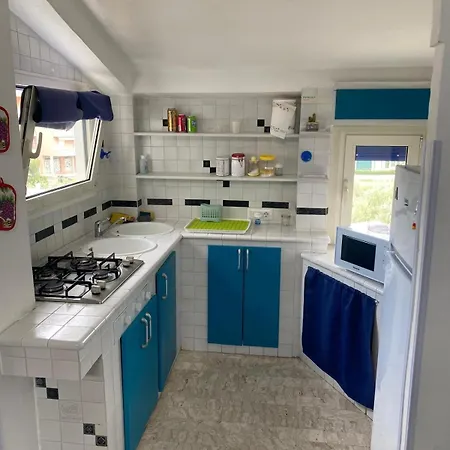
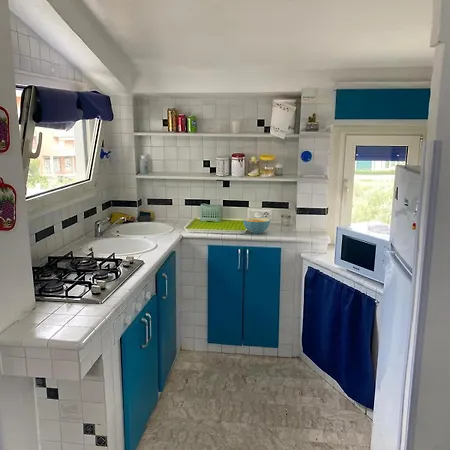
+ cereal bowl (256, 226)
